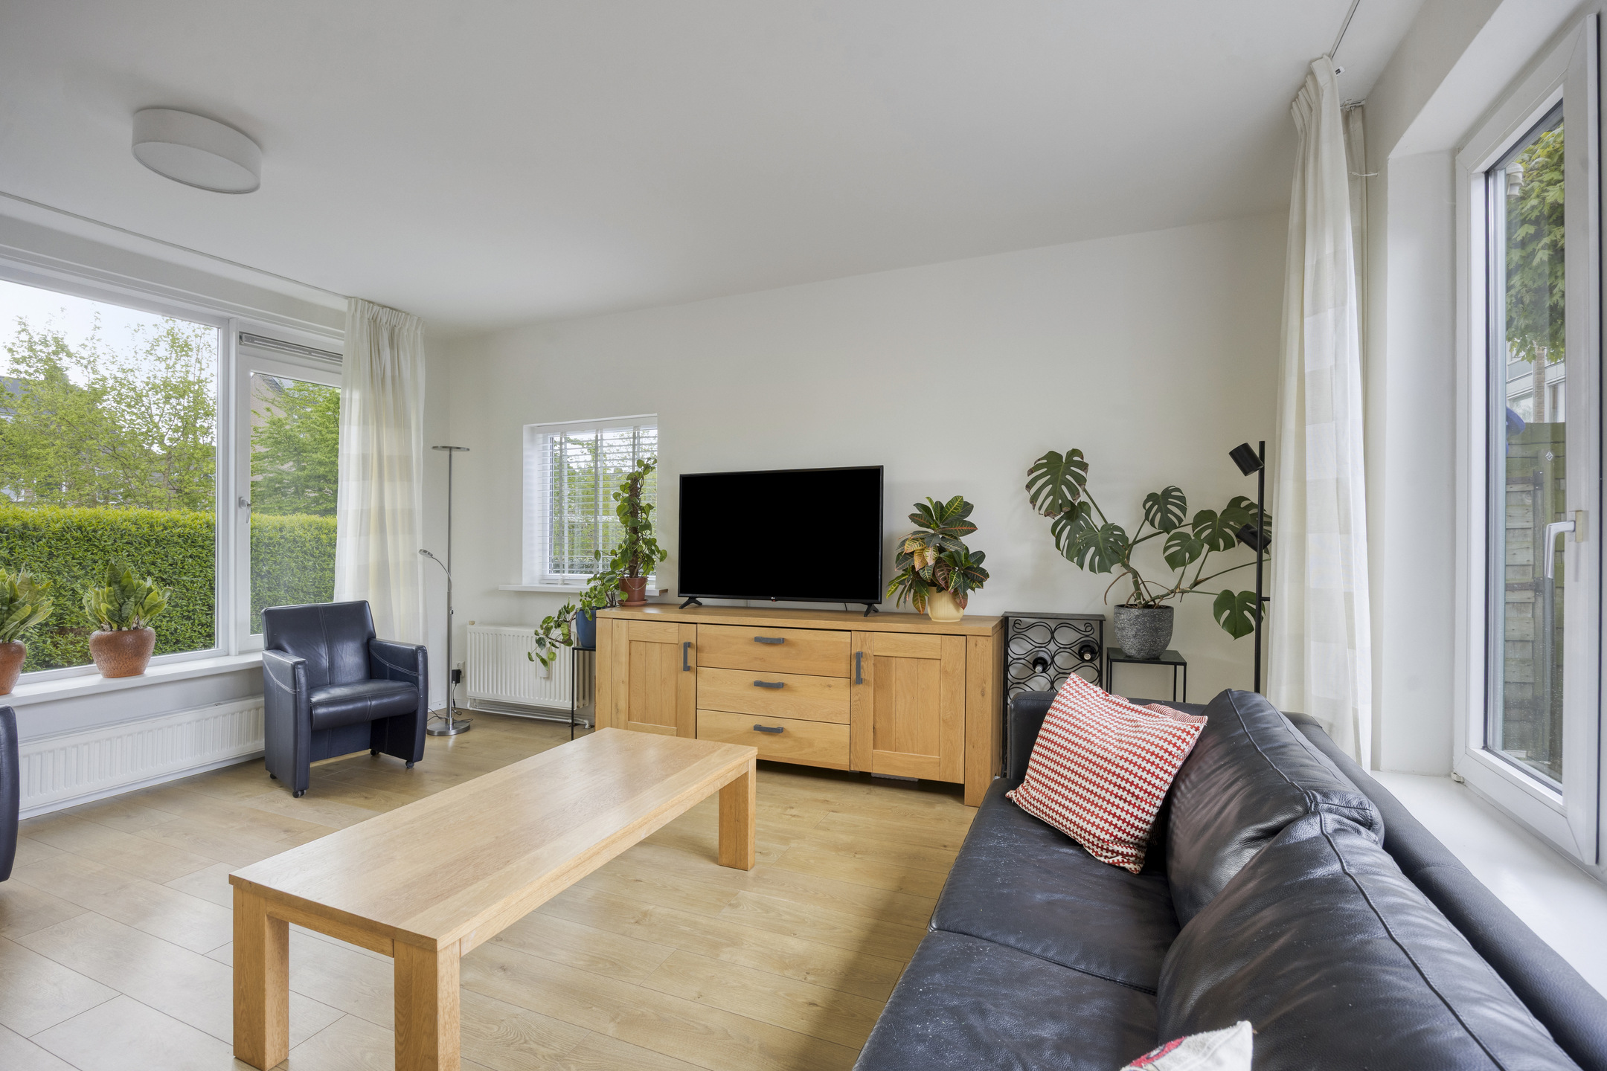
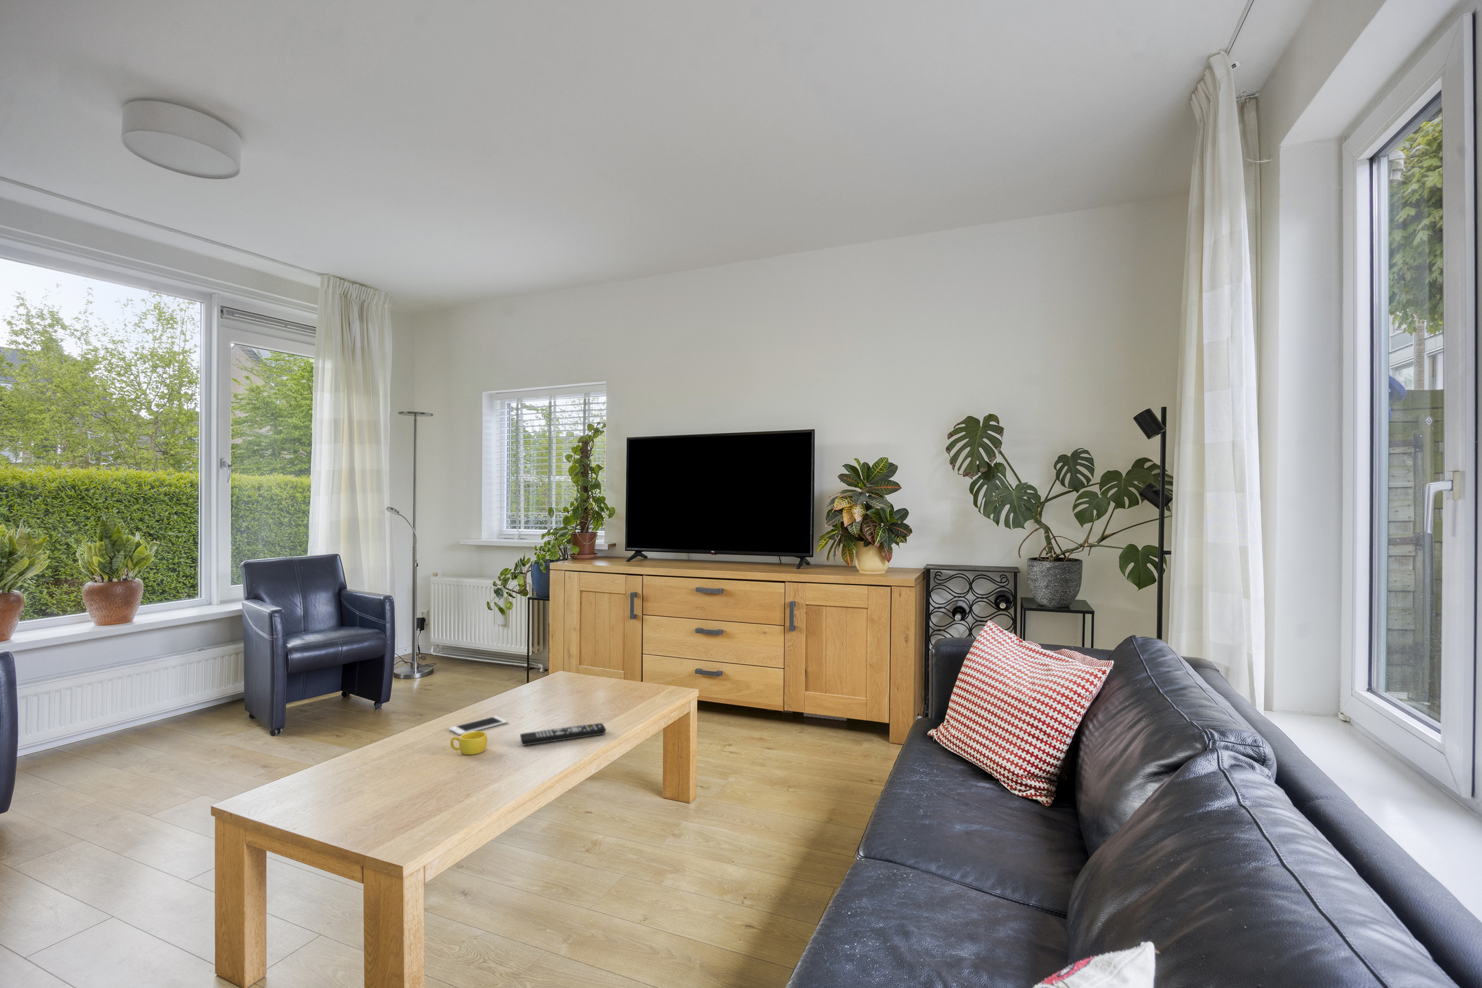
+ cup (469, 743)
+ cell phone (479, 724)
+ remote control (563, 734)
